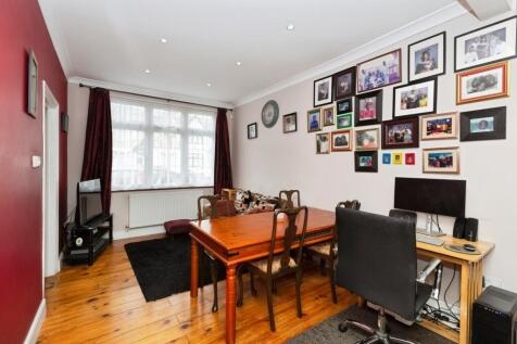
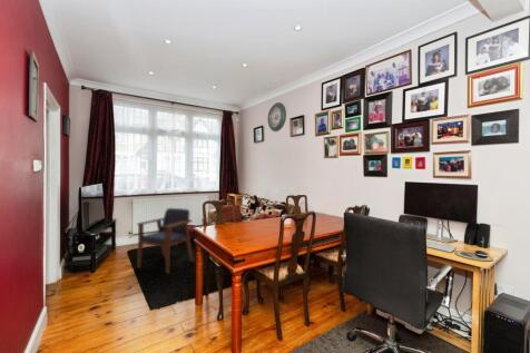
+ armchair (166, 237)
